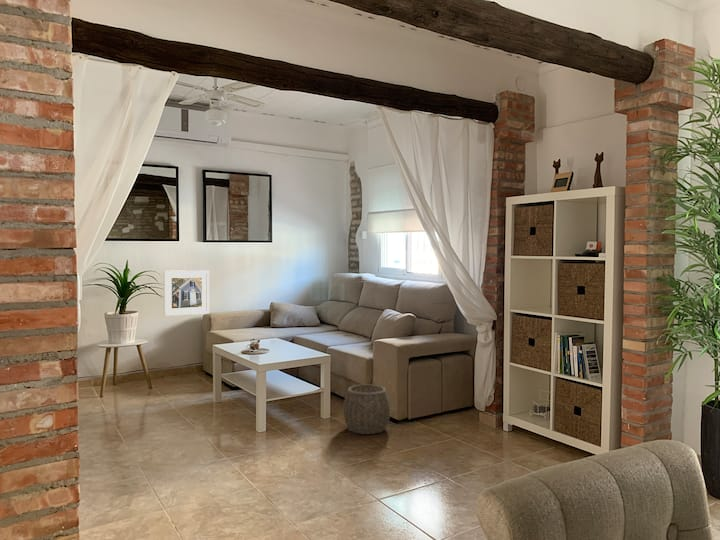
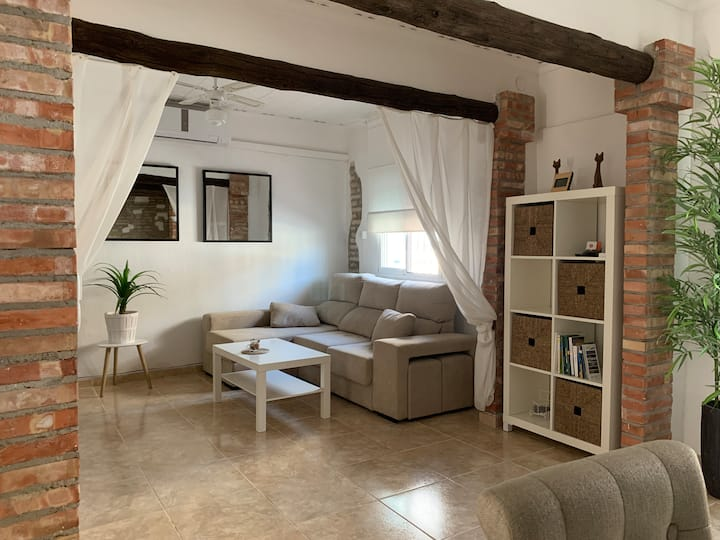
- woven basket (366, 409)
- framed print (186, 292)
